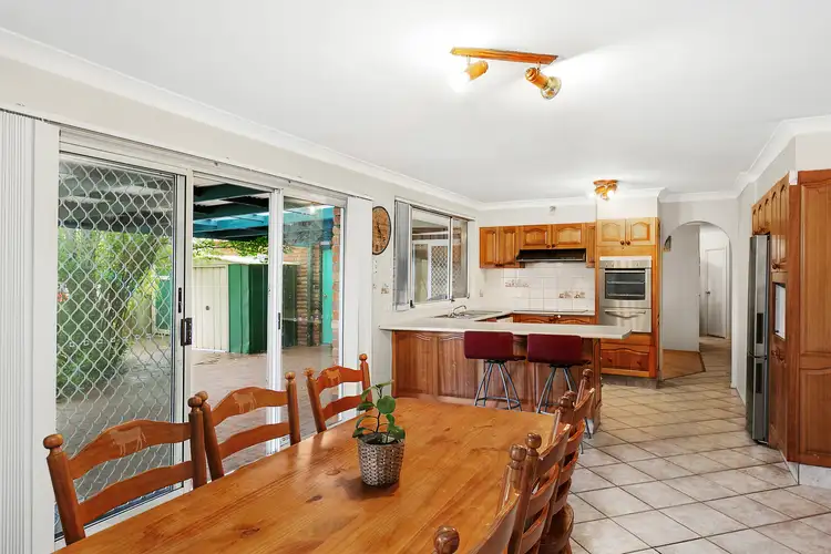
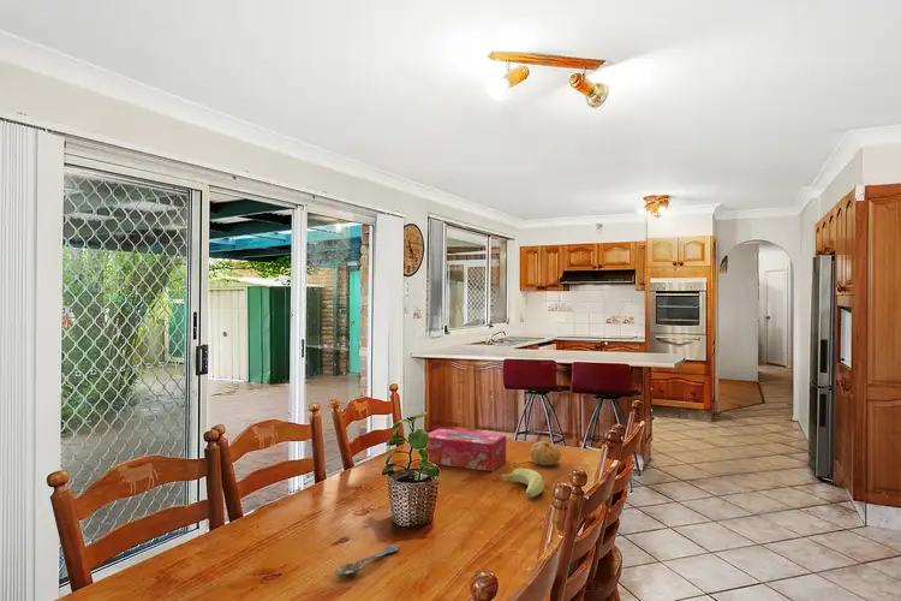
+ banana (520, 478)
+ fruit (544, 452)
+ tissue box (464, 448)
+ spoon (369, 558)
